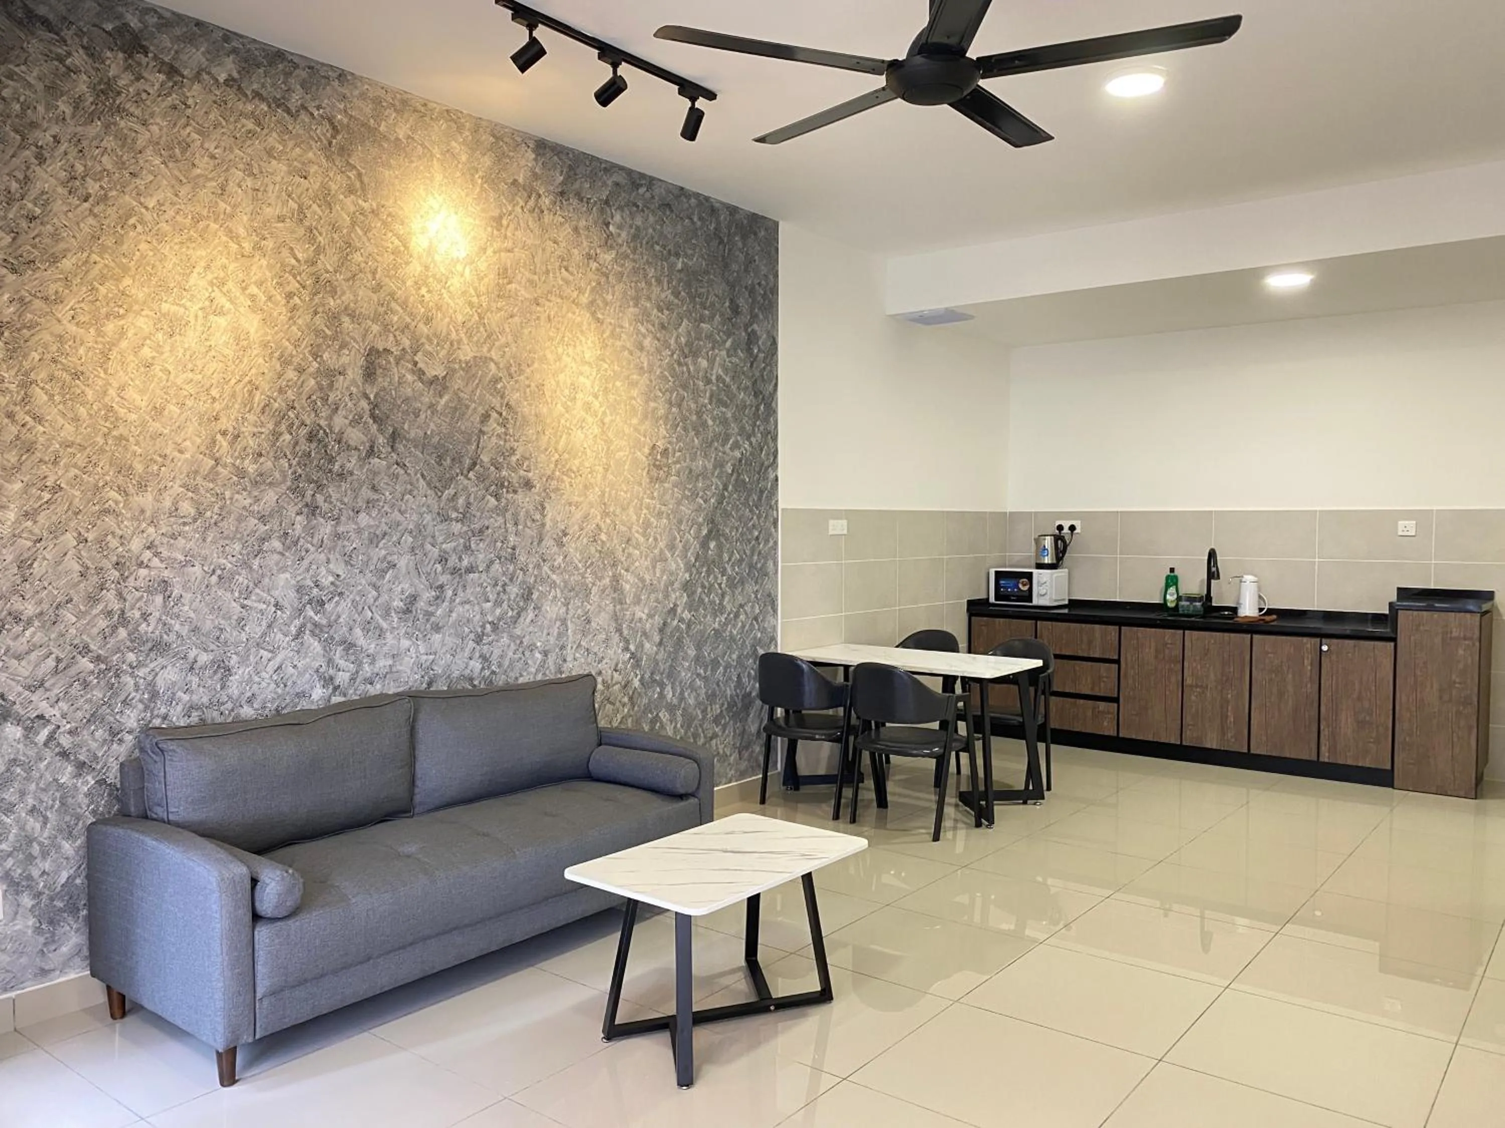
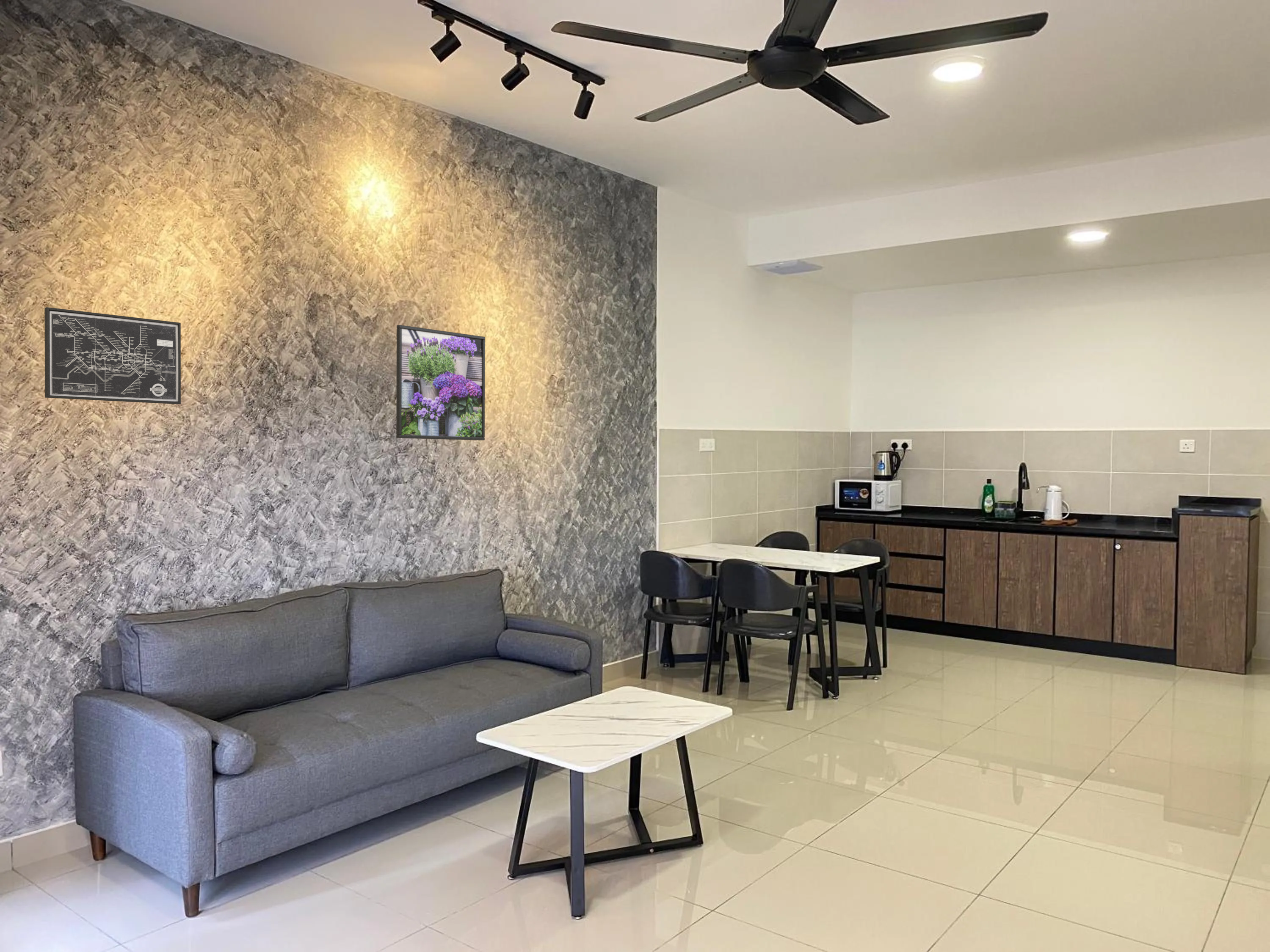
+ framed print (442, 385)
+ wall art (116, 358)
